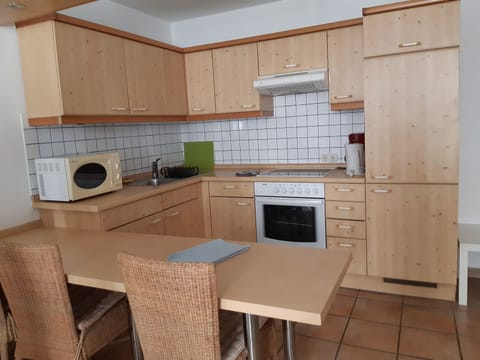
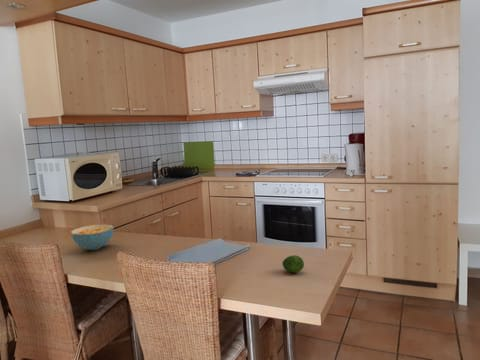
+ cereal bowl (93, 238)
+ fruit (293, 263)
